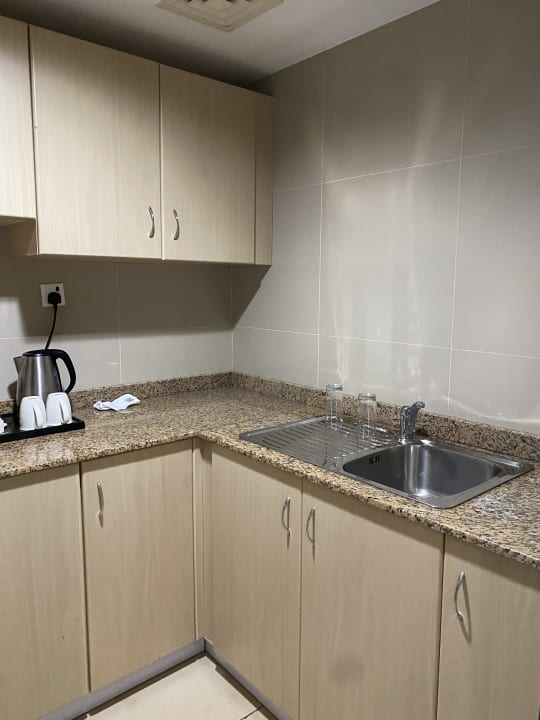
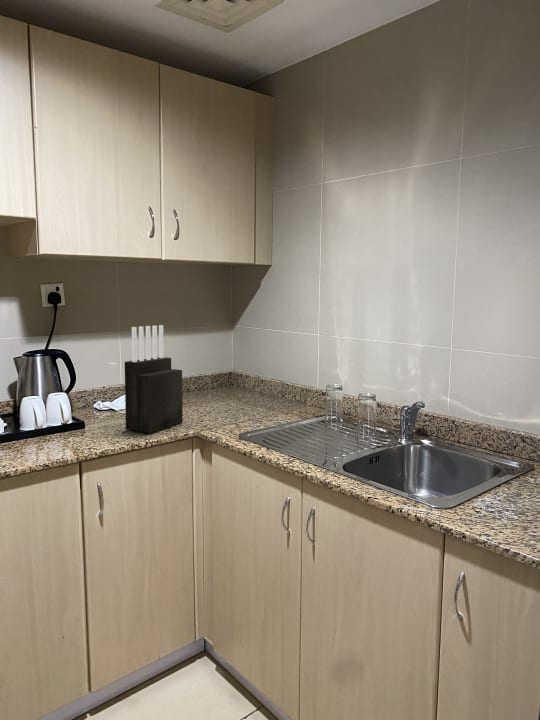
+ knife block (156, 377)
